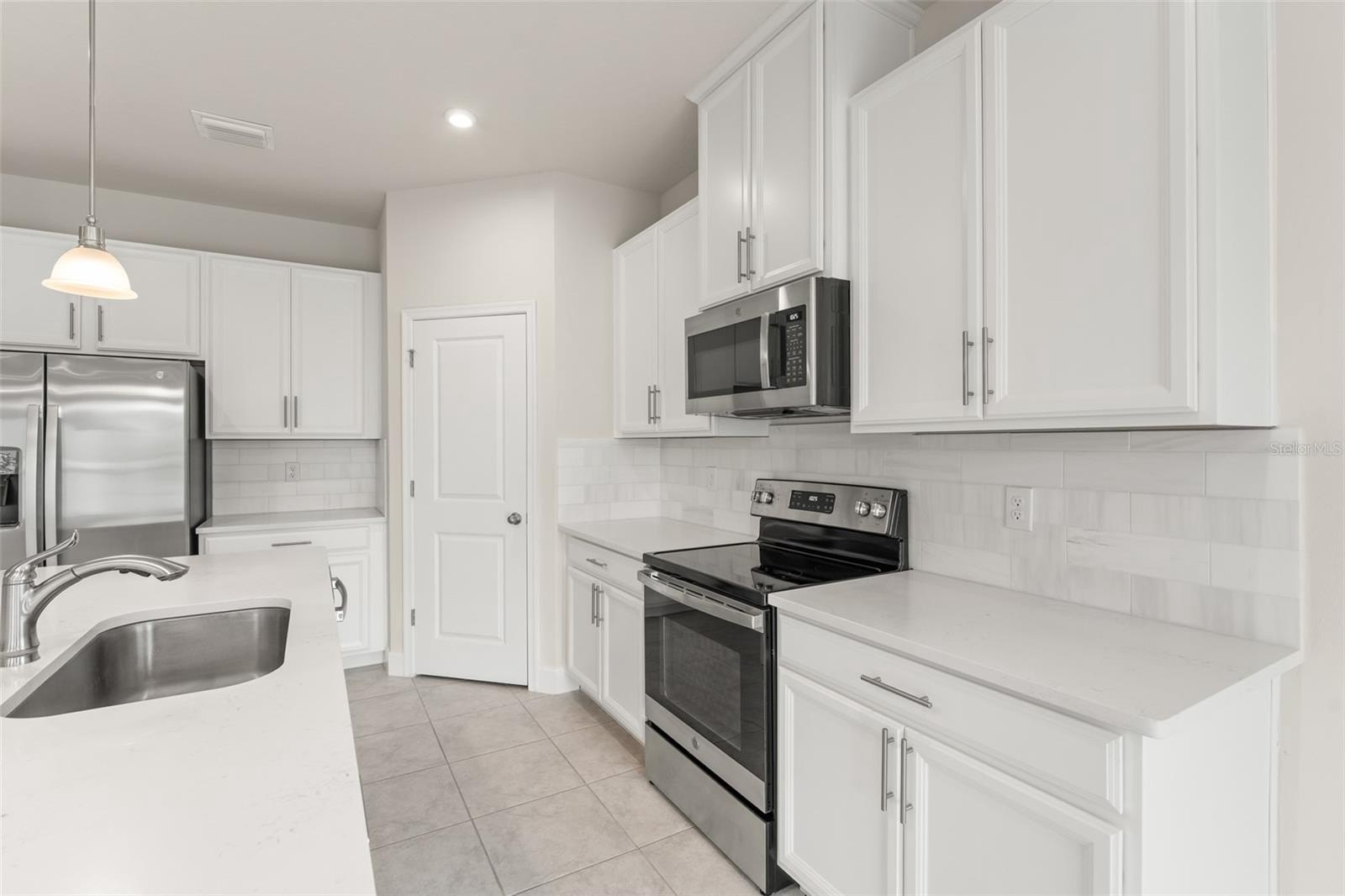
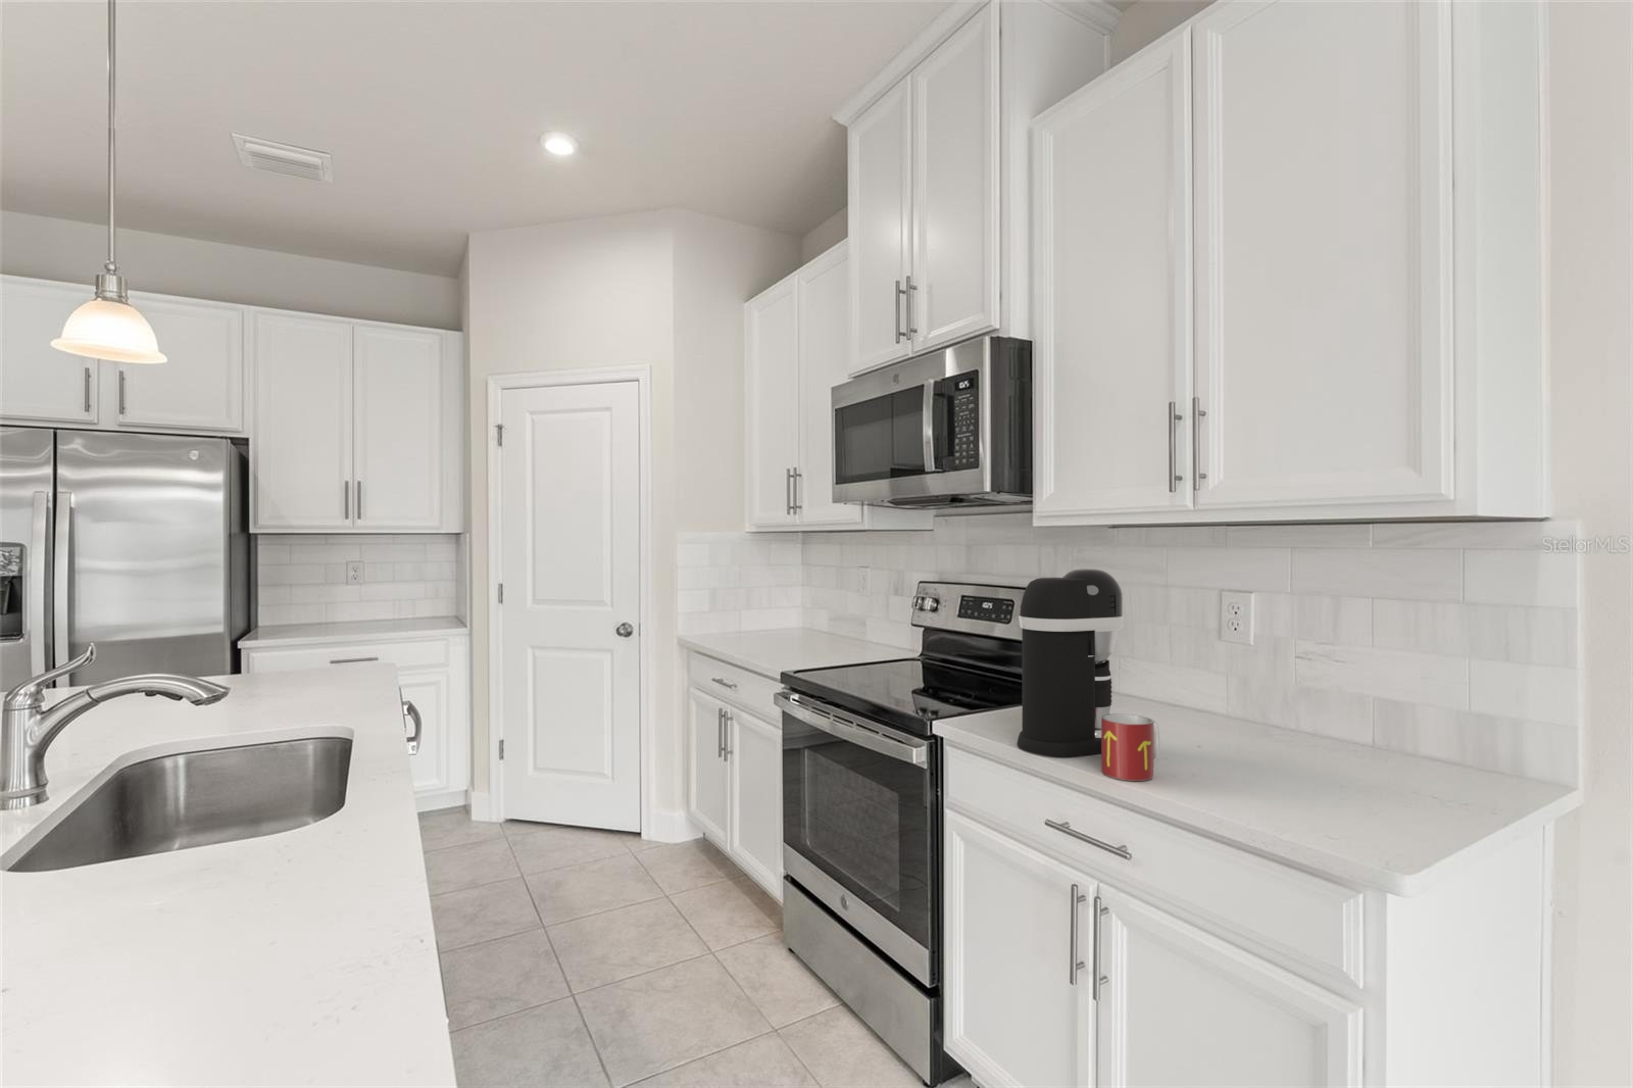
+ mug (1134, 746)
+ coffee maker (1071, 656)
